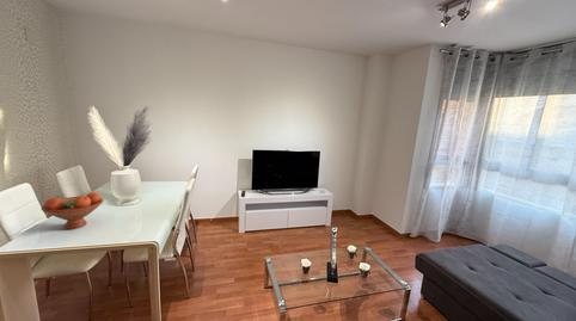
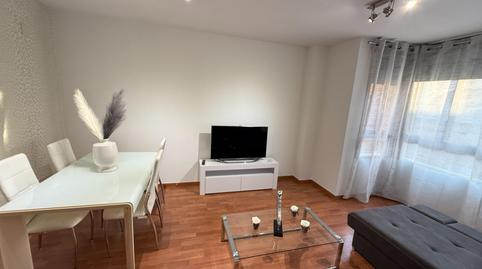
- fruit bowl (74, 209)
